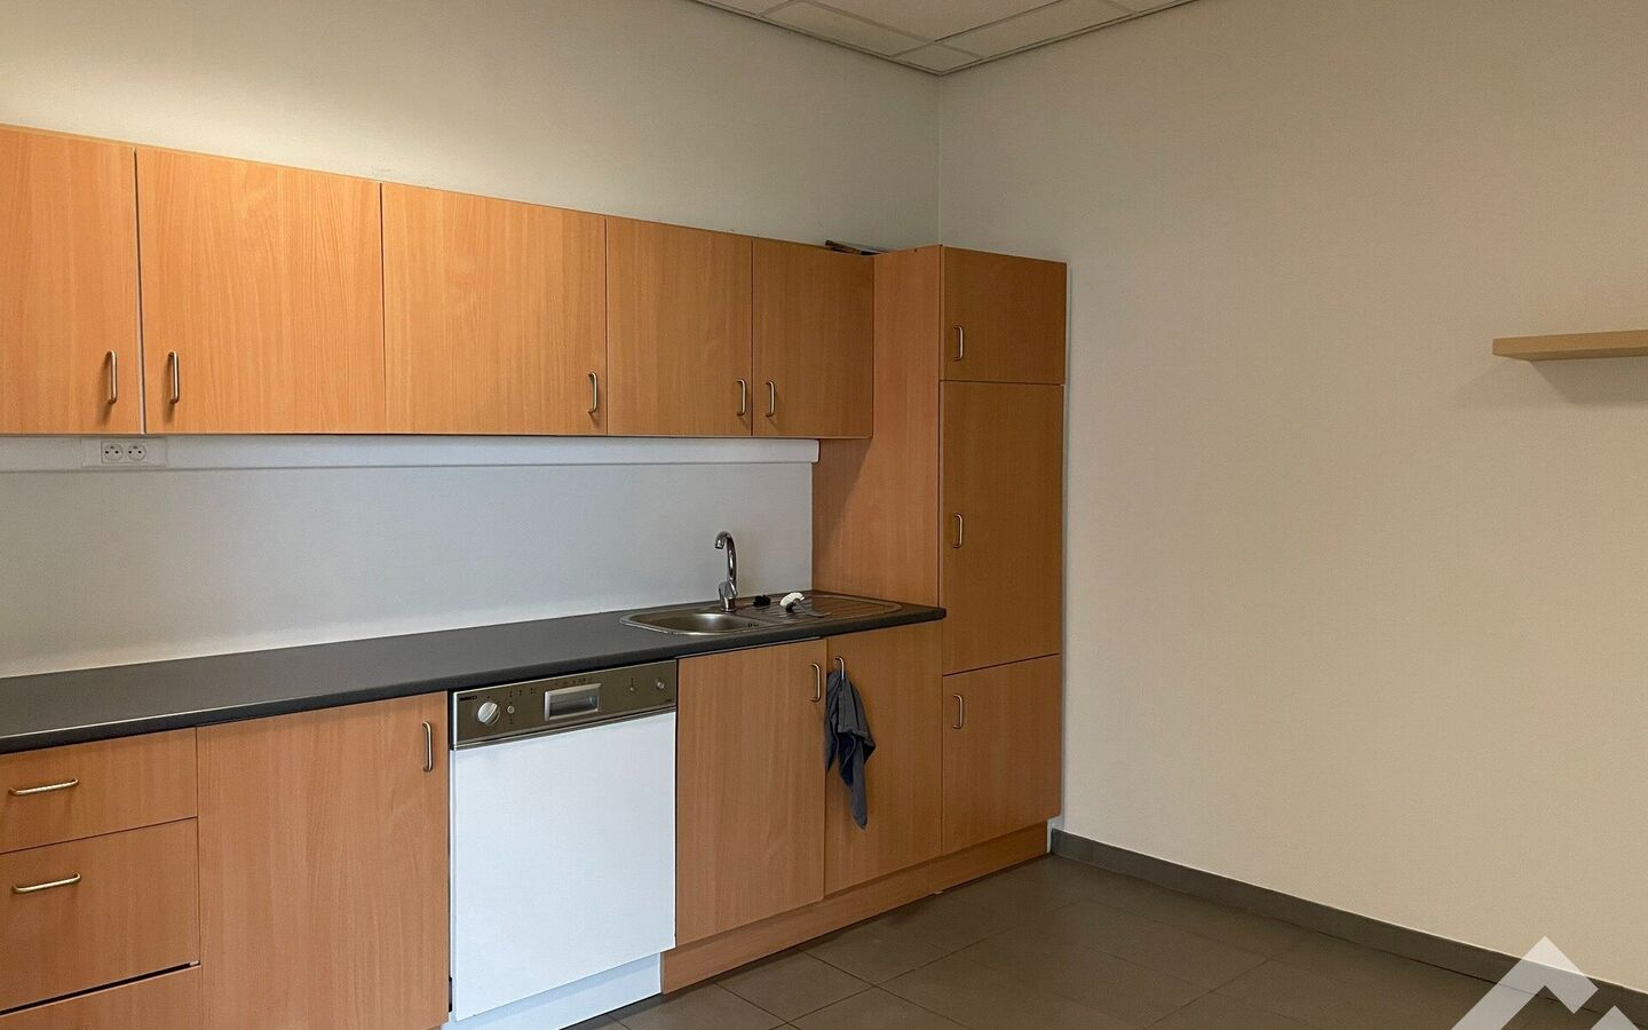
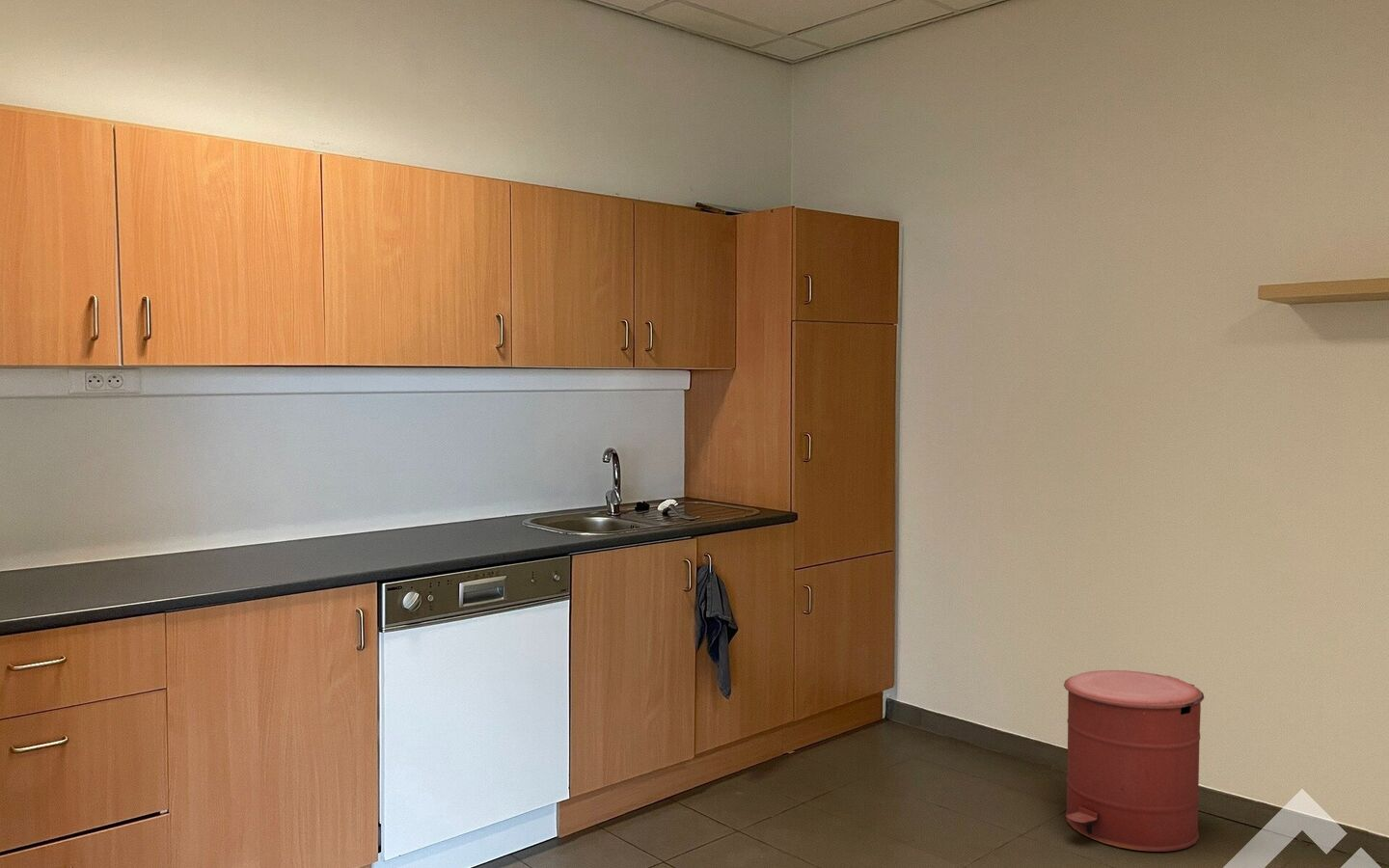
+ trash can (1130, 754)
